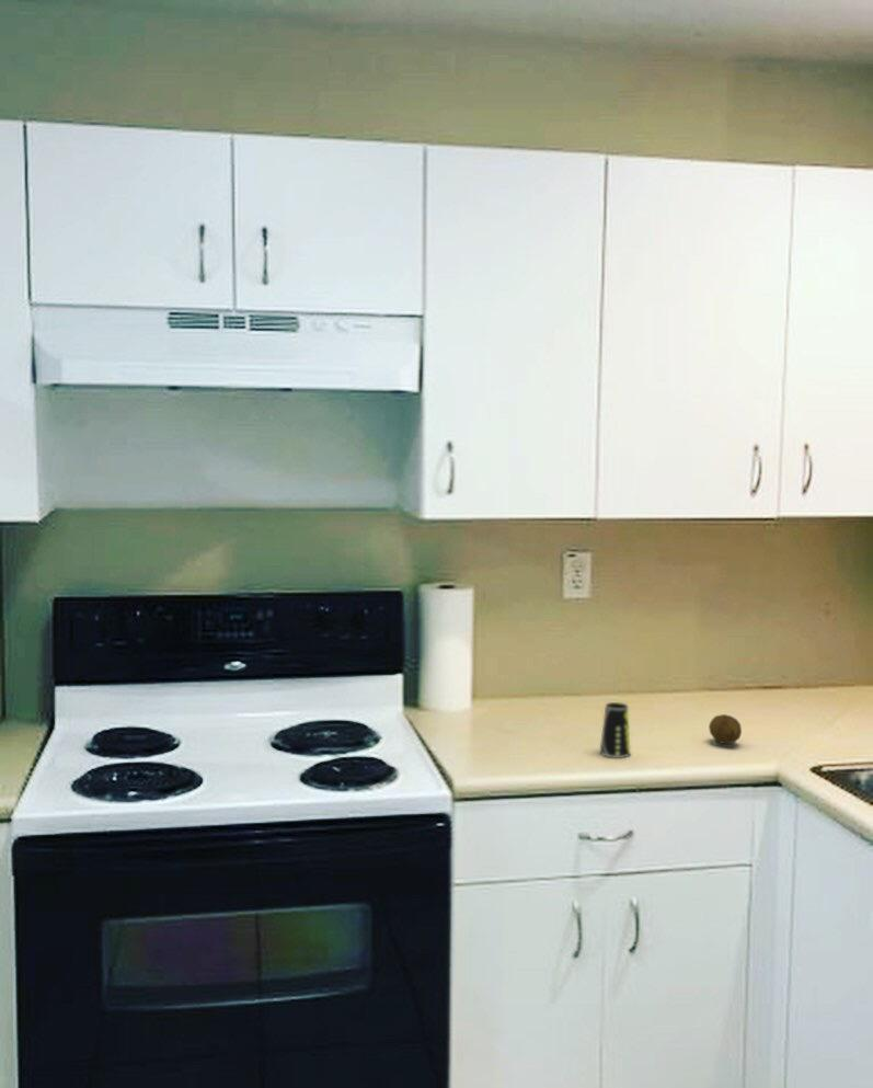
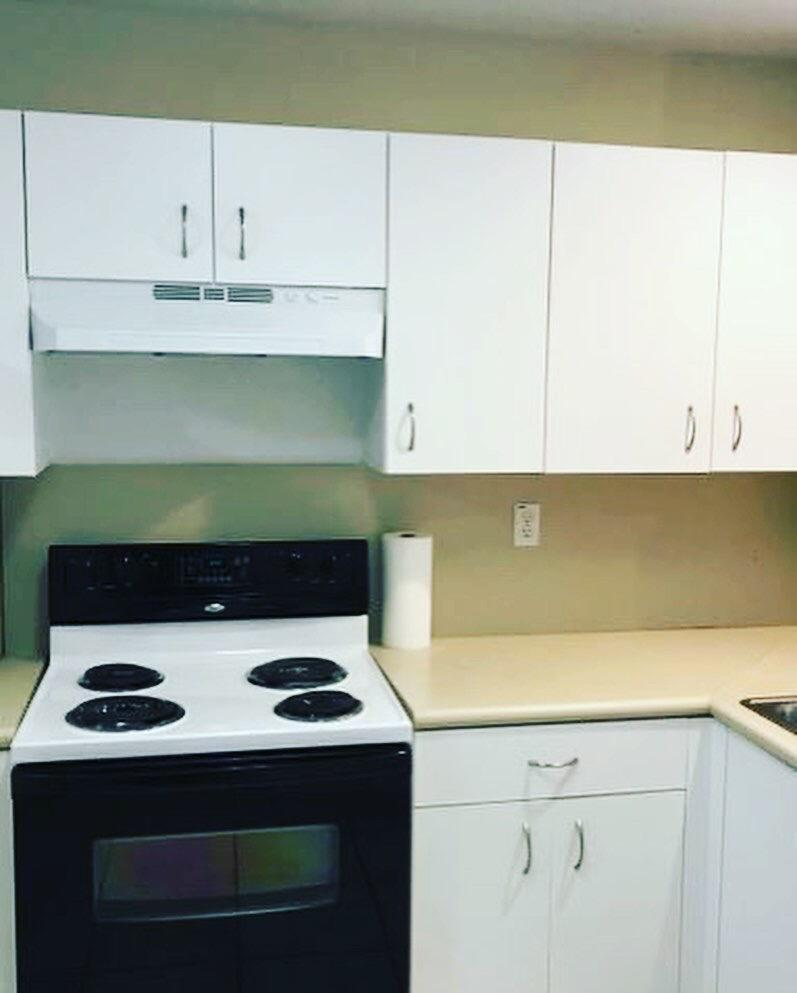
- fruit (725, 729)
- cup (616, 729)
